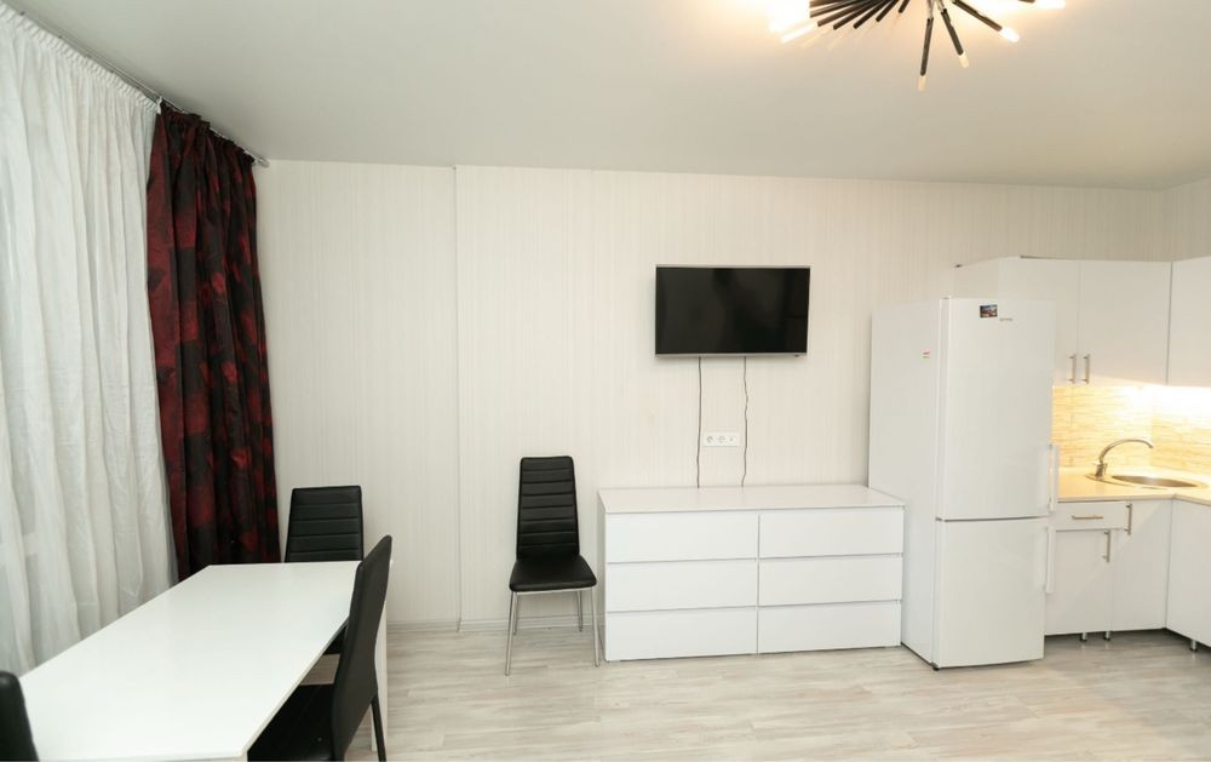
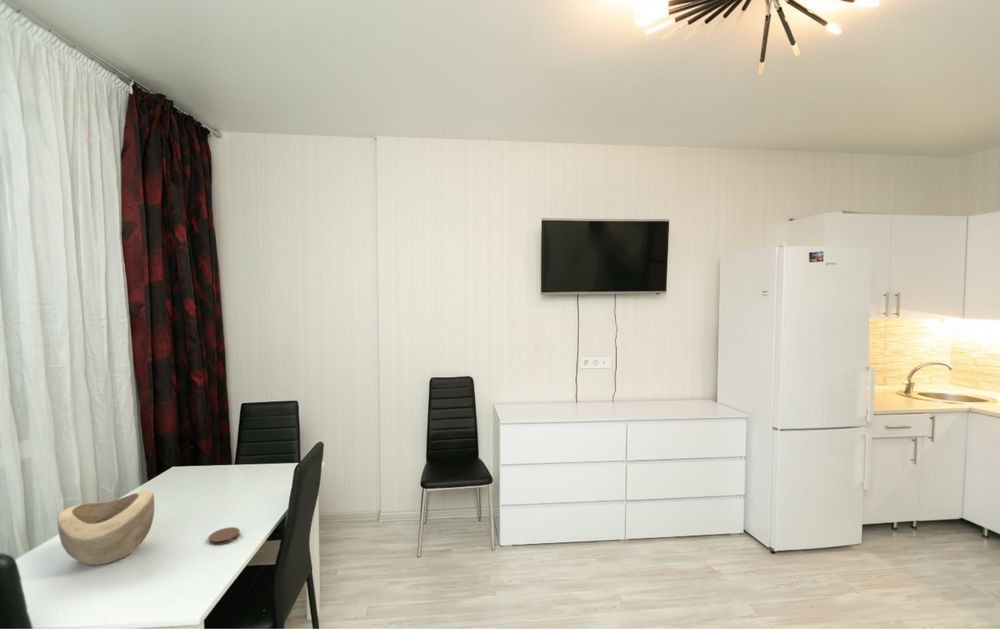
+ decorative bowl (109, 528)
+ coaster (224, 535)
